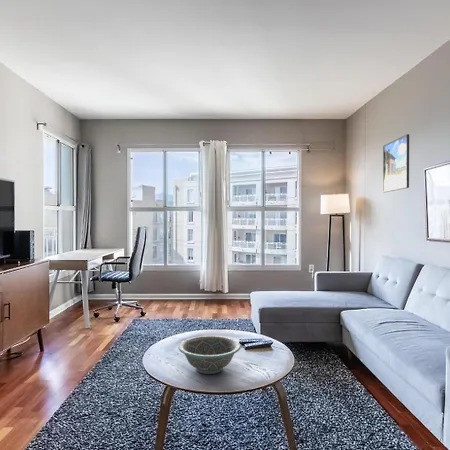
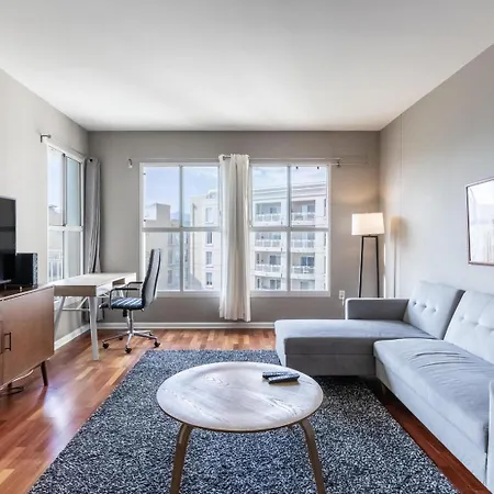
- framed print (395, 165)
- decorative bowl (209, 356)
